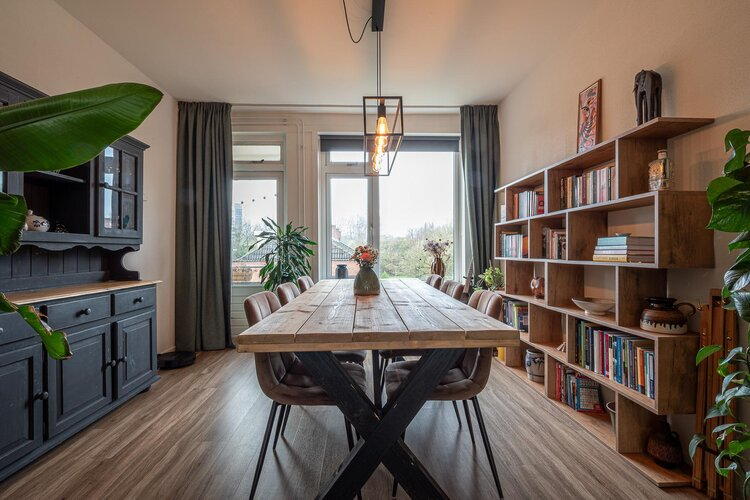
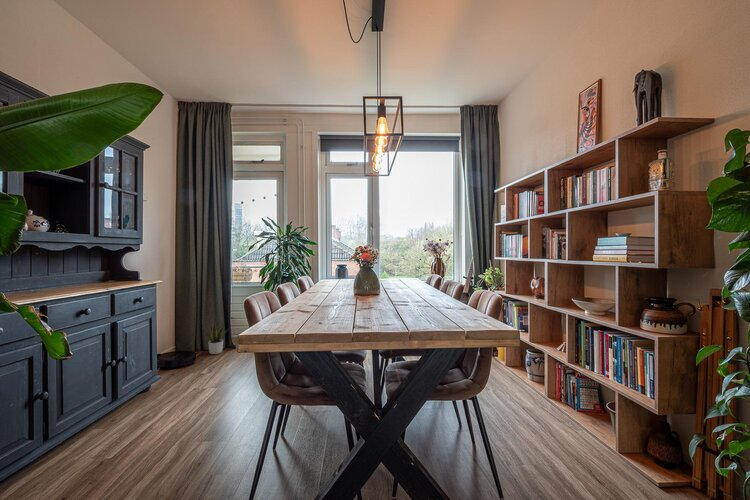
+ potted plant (216, 337)
